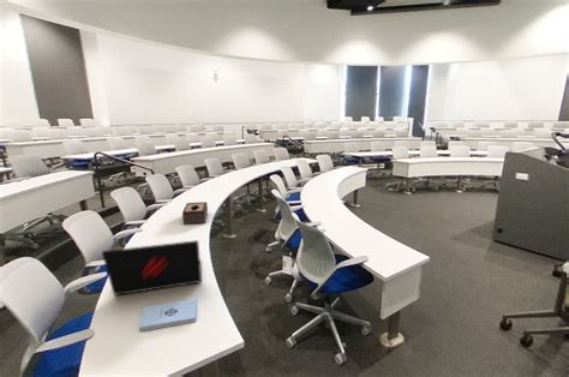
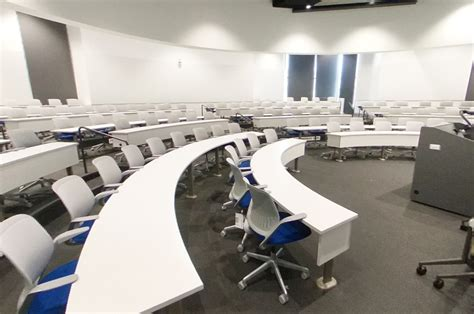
- notepad (169, 313)
- tissue box (196, 213)
- laptop (158, 257)
